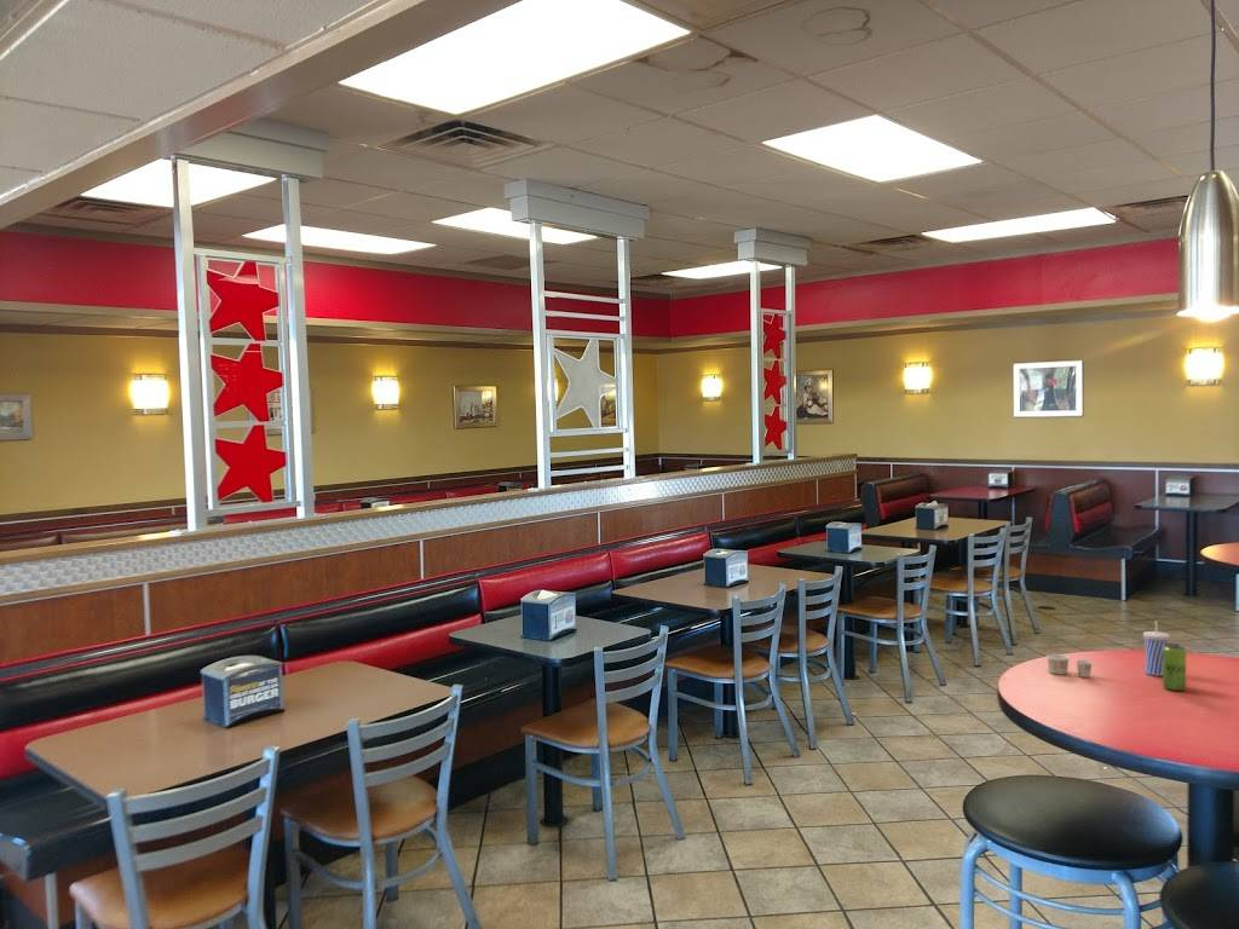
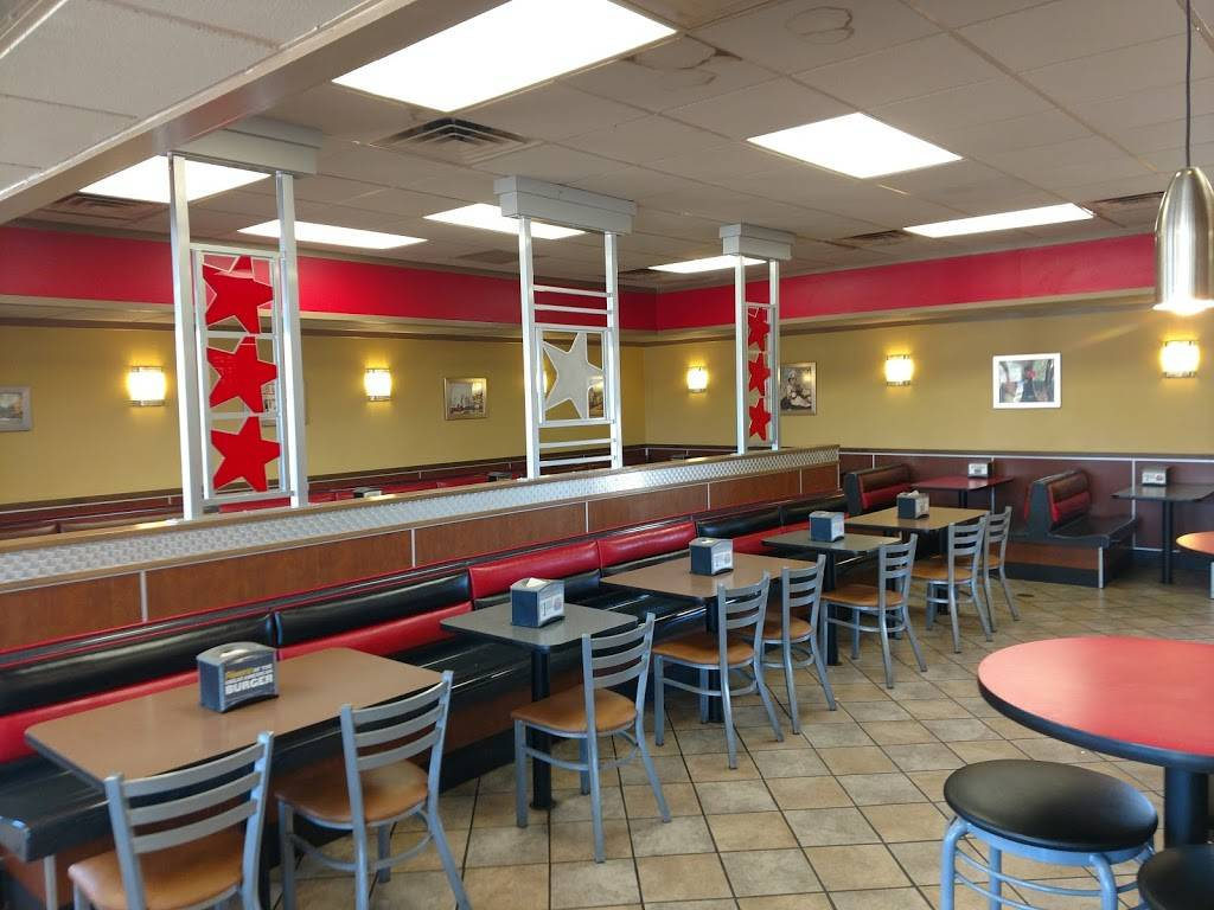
- paper cup (1067, 665)
- beverage cup (1156, 646)
- beverage can (1174, 667)
